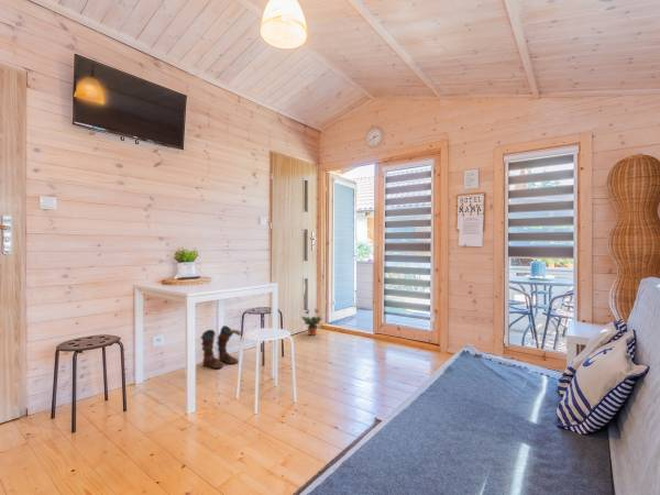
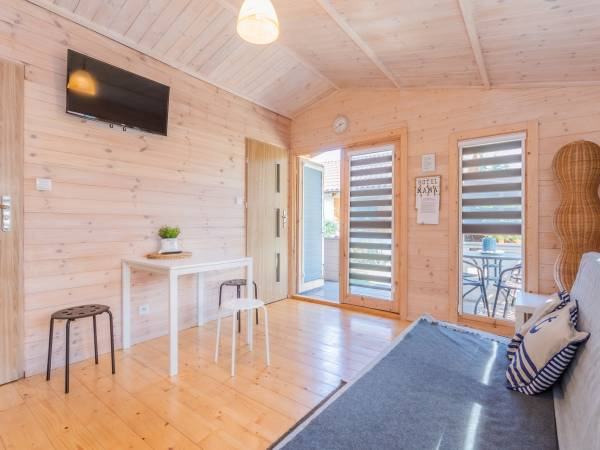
- potted plant (311, 321)
- boots (222, 344)
